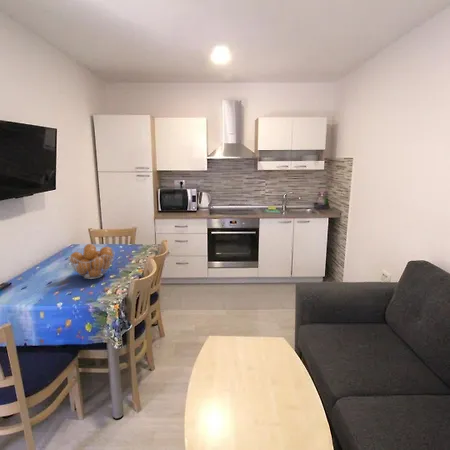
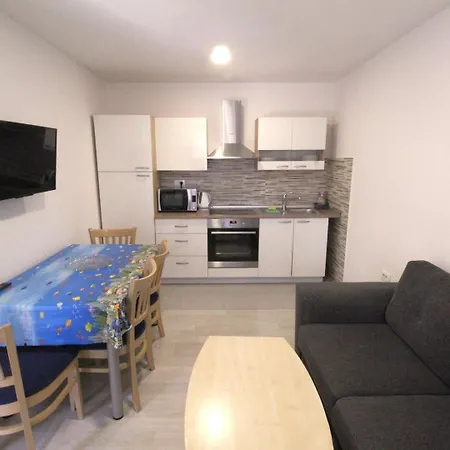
- fruit basket (92, 260)
